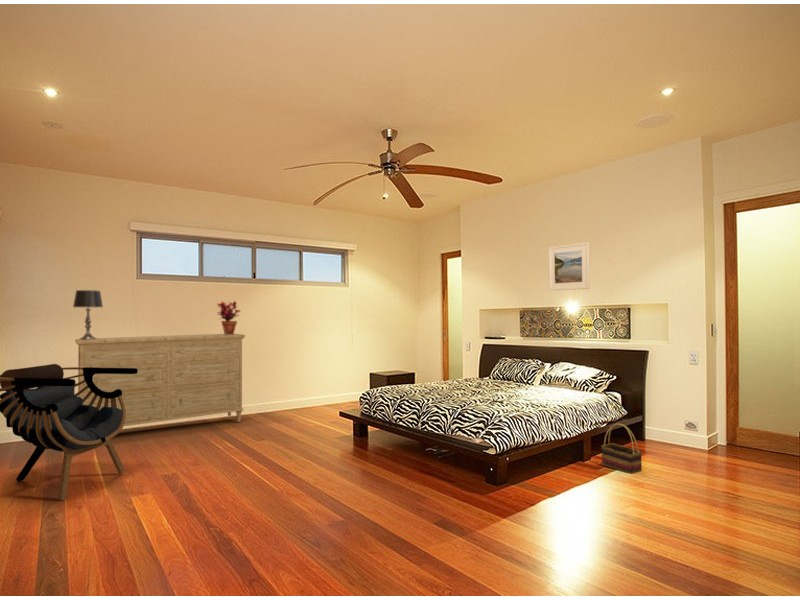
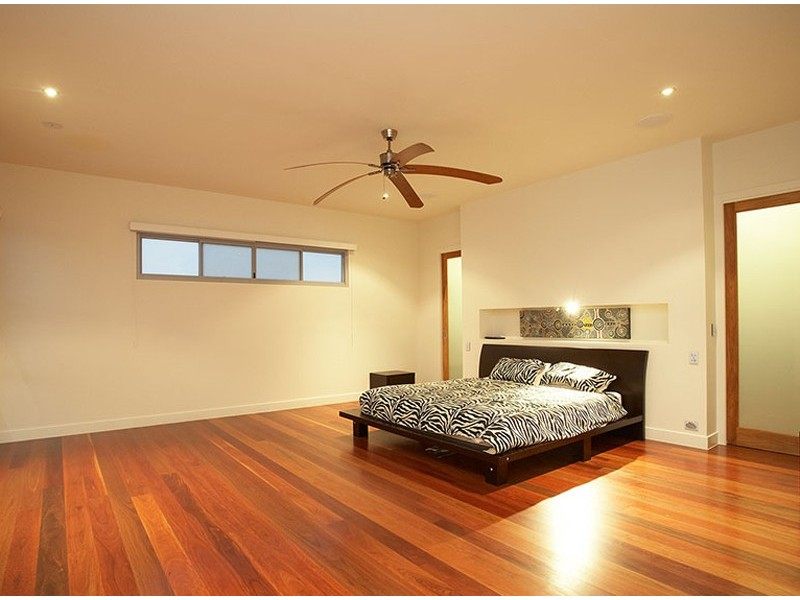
- potted plant (228, 317)
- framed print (568, 267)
- table lamp (88, 315)
- basket (621, 446)
- dresser (164, 382)
- armchair (62, 425)
